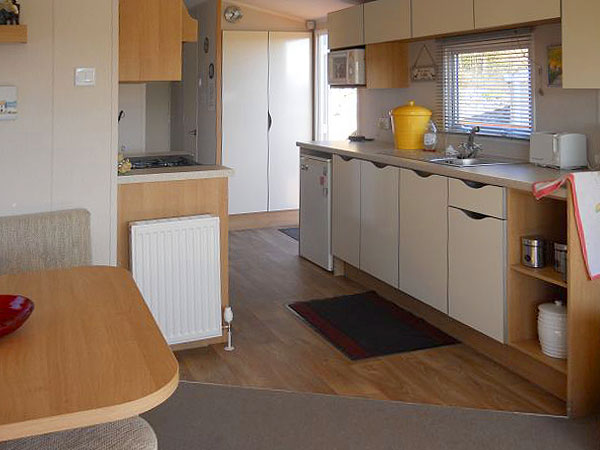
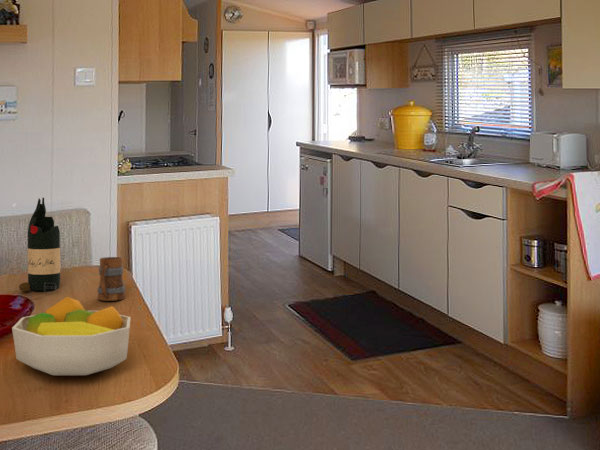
+ mug (109, 279)
+ fruit bowl (73, 333)
+ bottle (41, 243)
